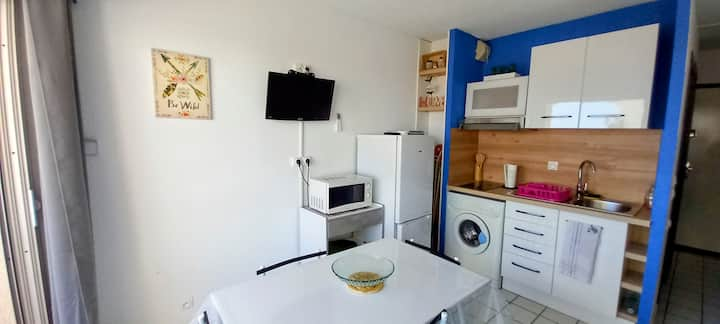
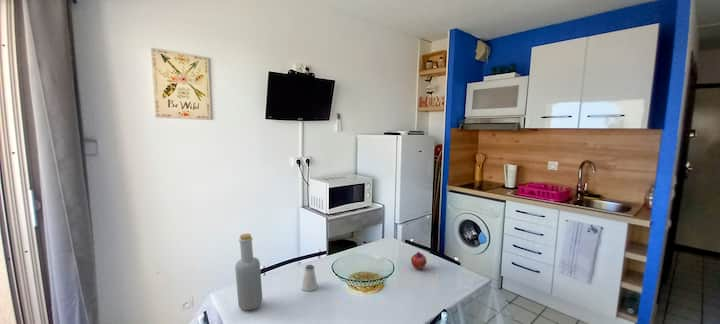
+ fruit (418, 259)
+ bottle (248, 270)
+ saltshaker (309, 276)
